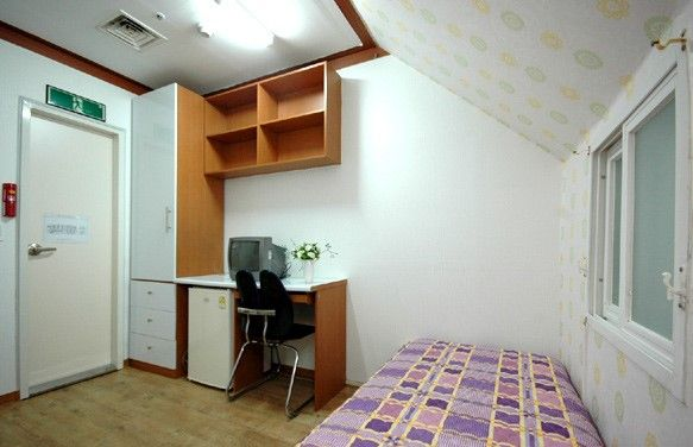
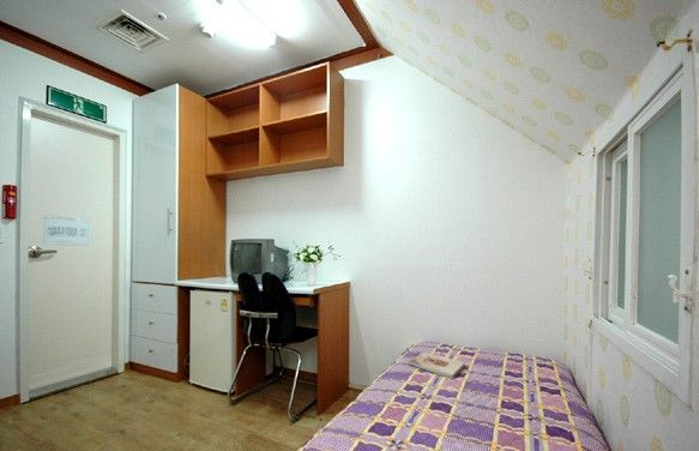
+ wooden plaque (436, 363)
